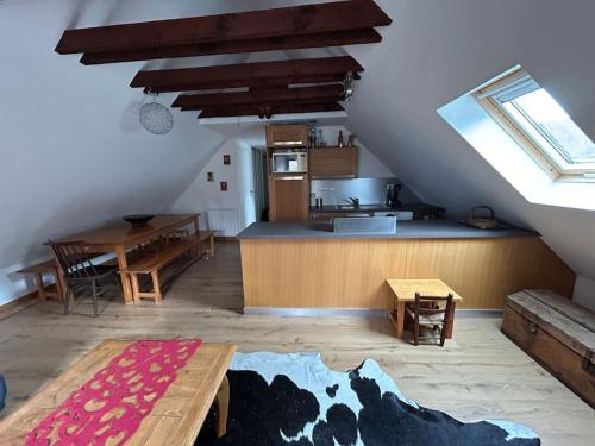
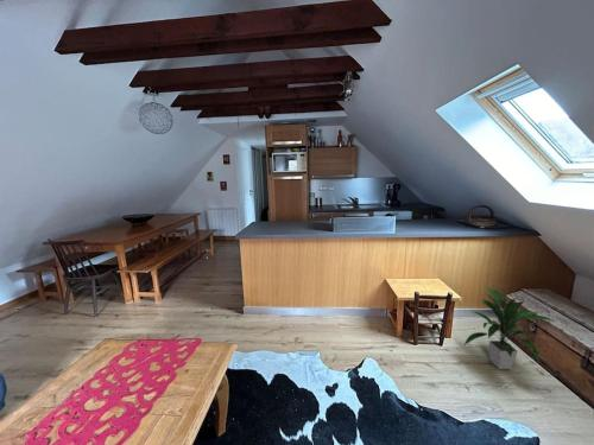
+ indoor plant (501, 328)
